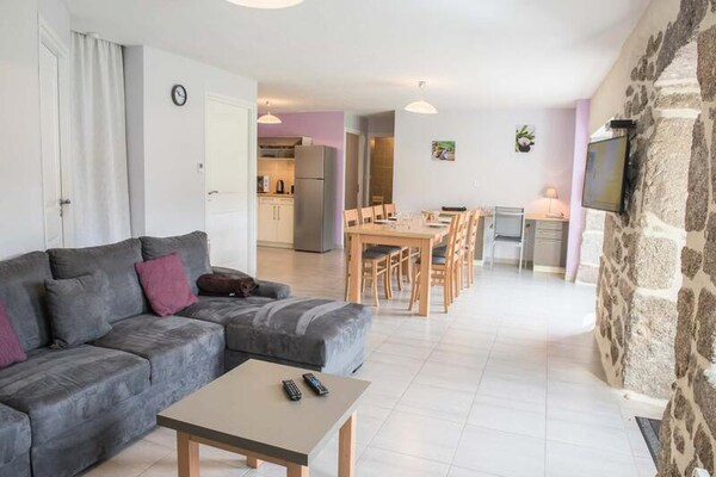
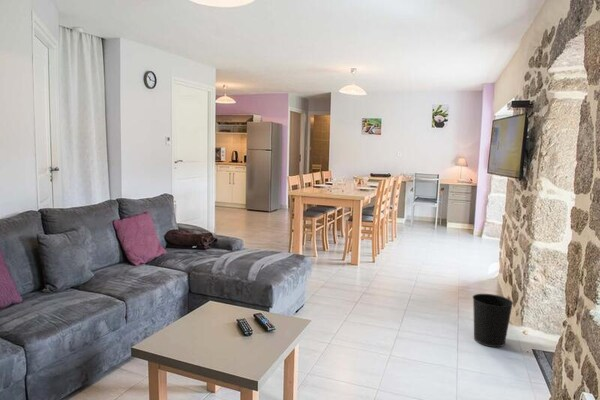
+ wastebasket (490, 320)
